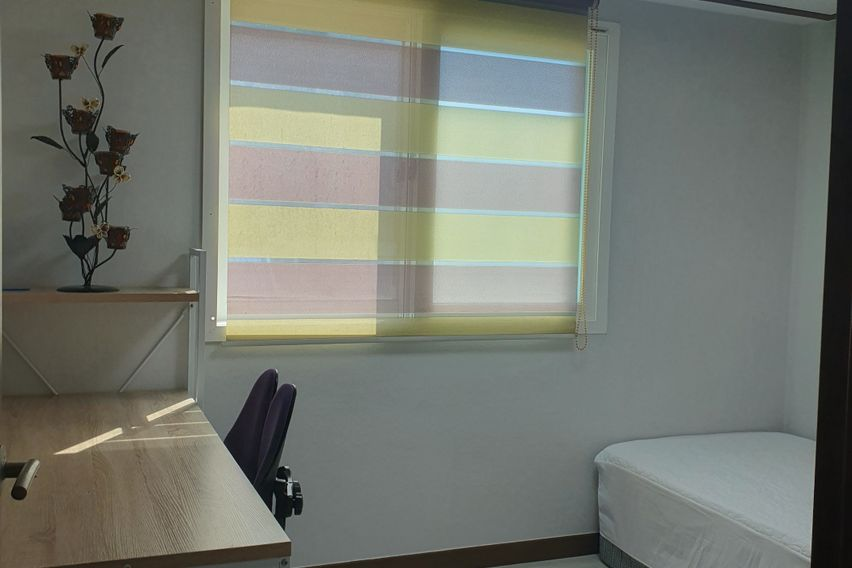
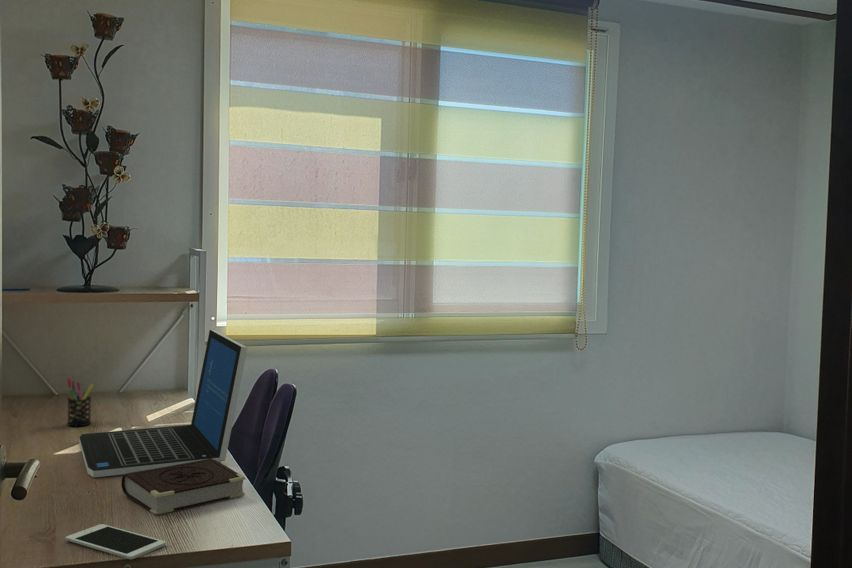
+ cell phone (115, 540)
+ laptop (159, 427)
+ pen holder (76, 402)
+ book (183, 483)
